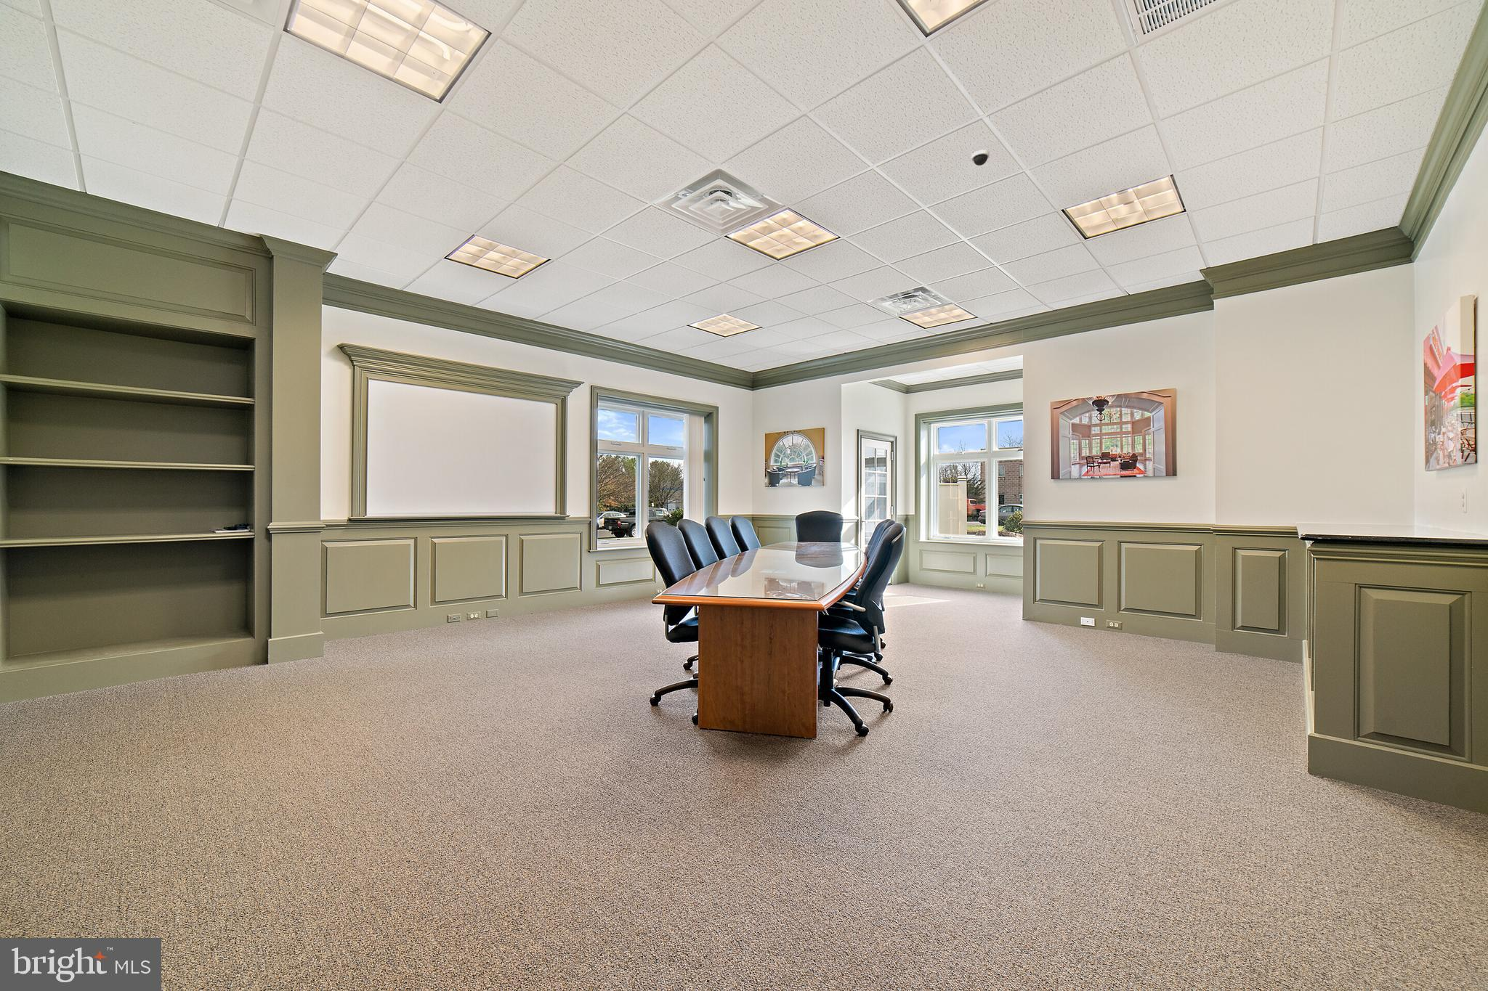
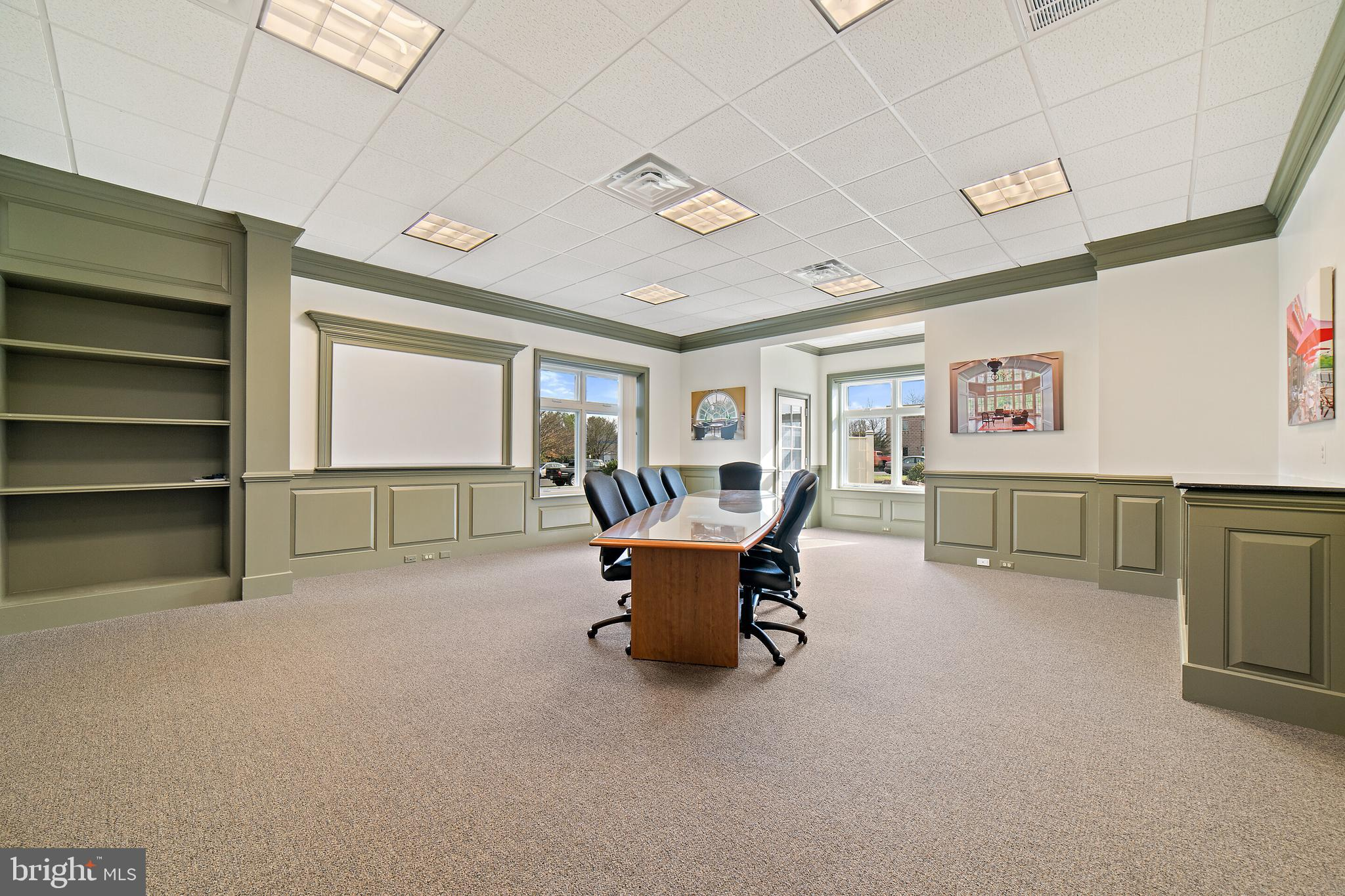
- dome security camera (980, 159)
